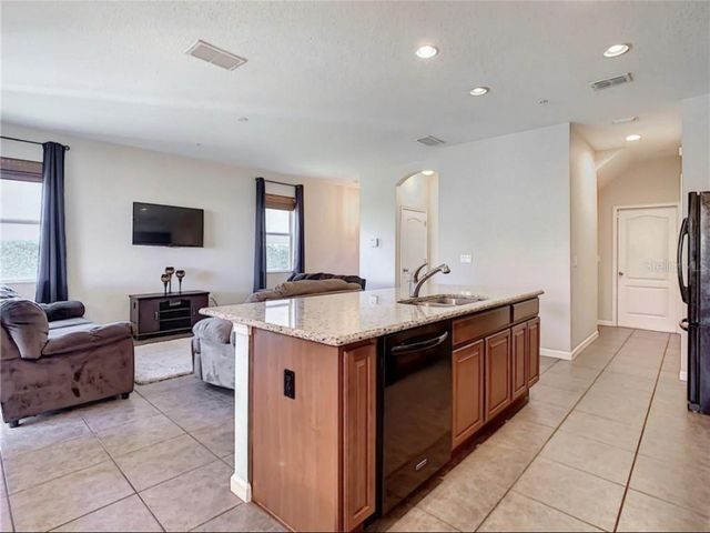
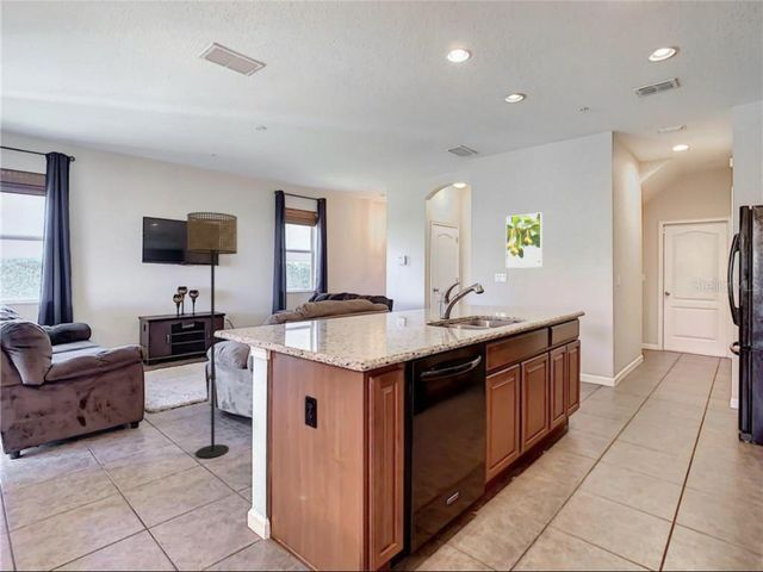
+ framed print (523, 241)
+ floor lamp (212, 334)
